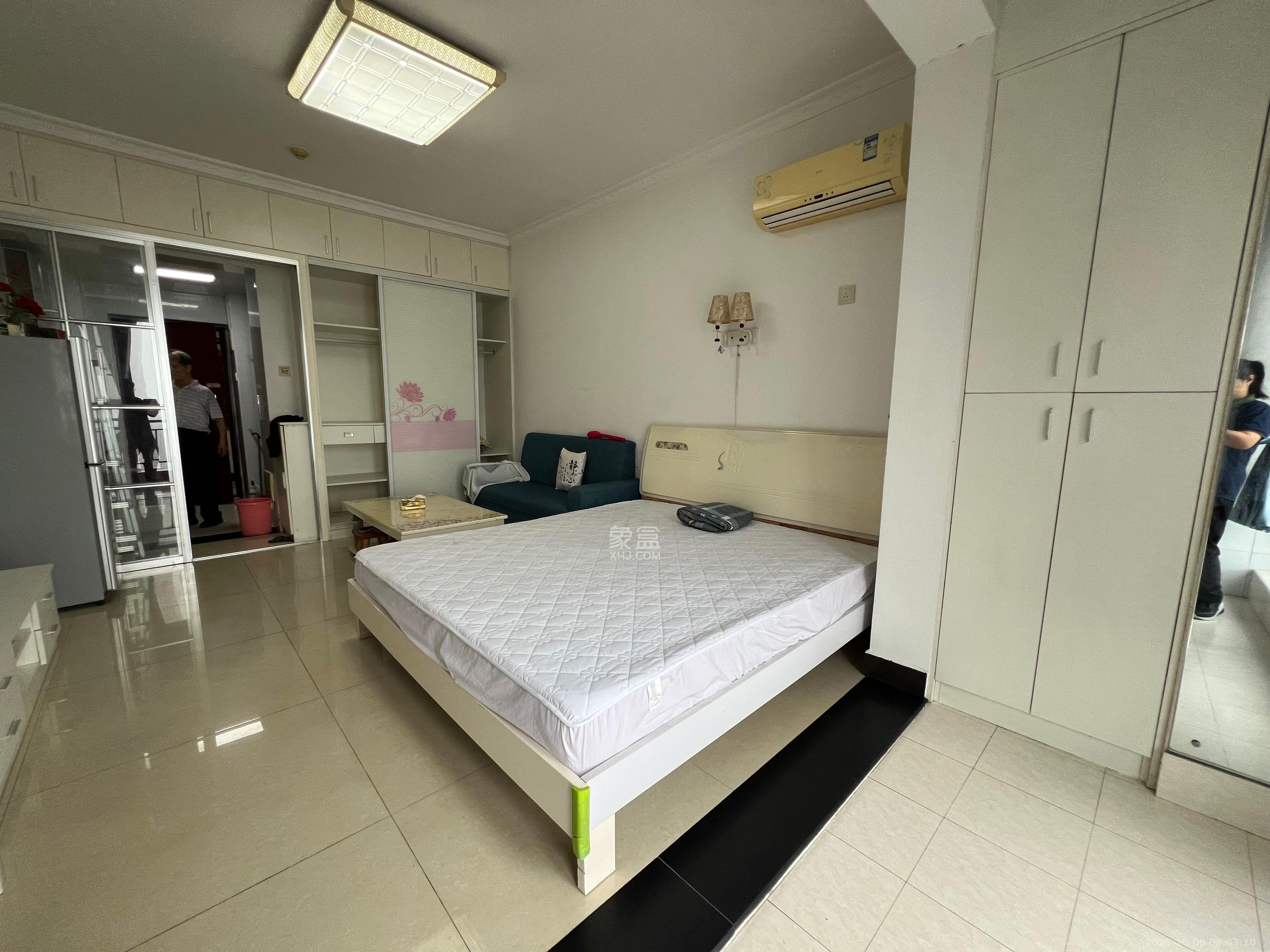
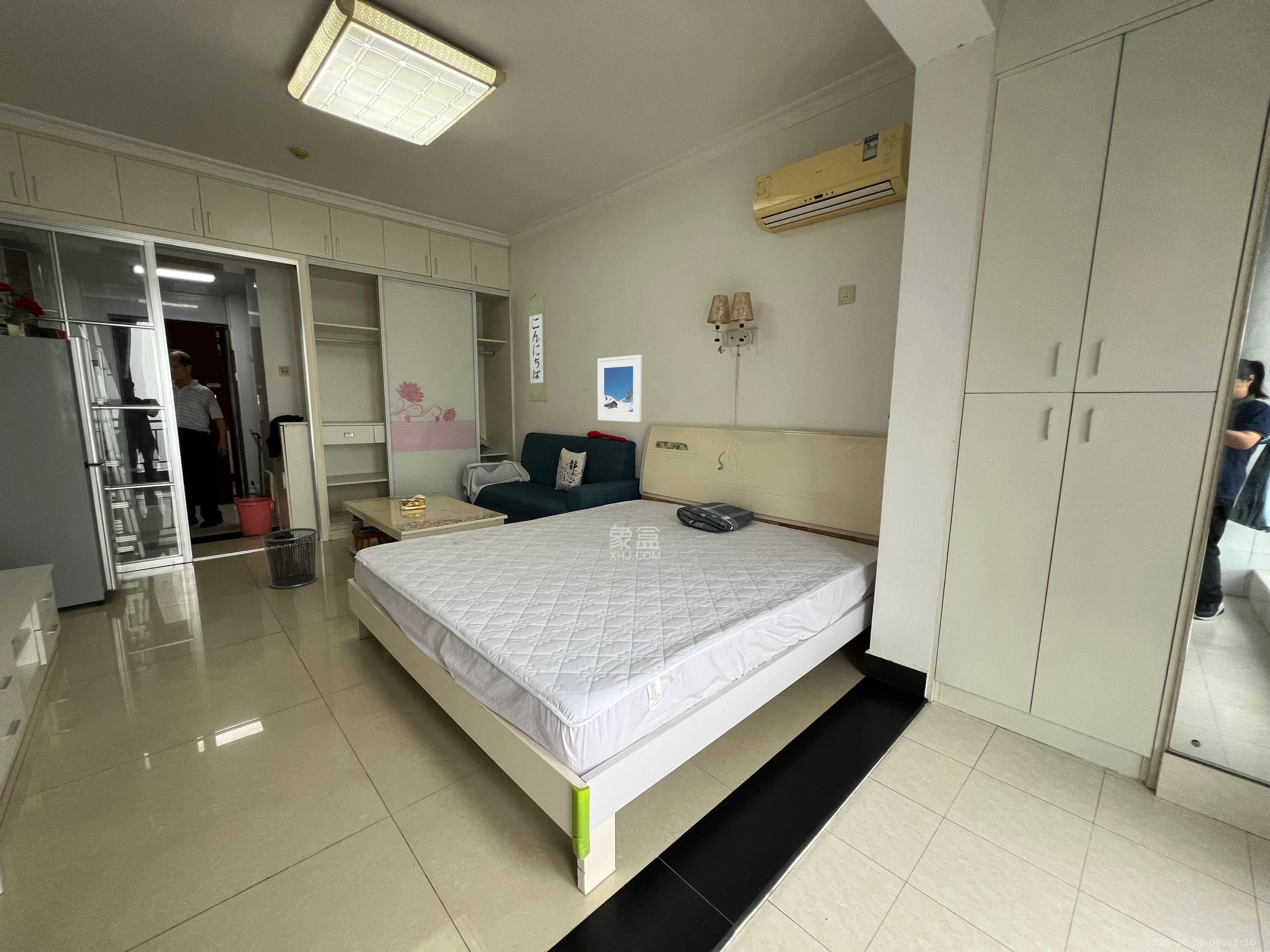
+ waste bin (292, 558)
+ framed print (619, 389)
+ wall scroll (536, 348)
